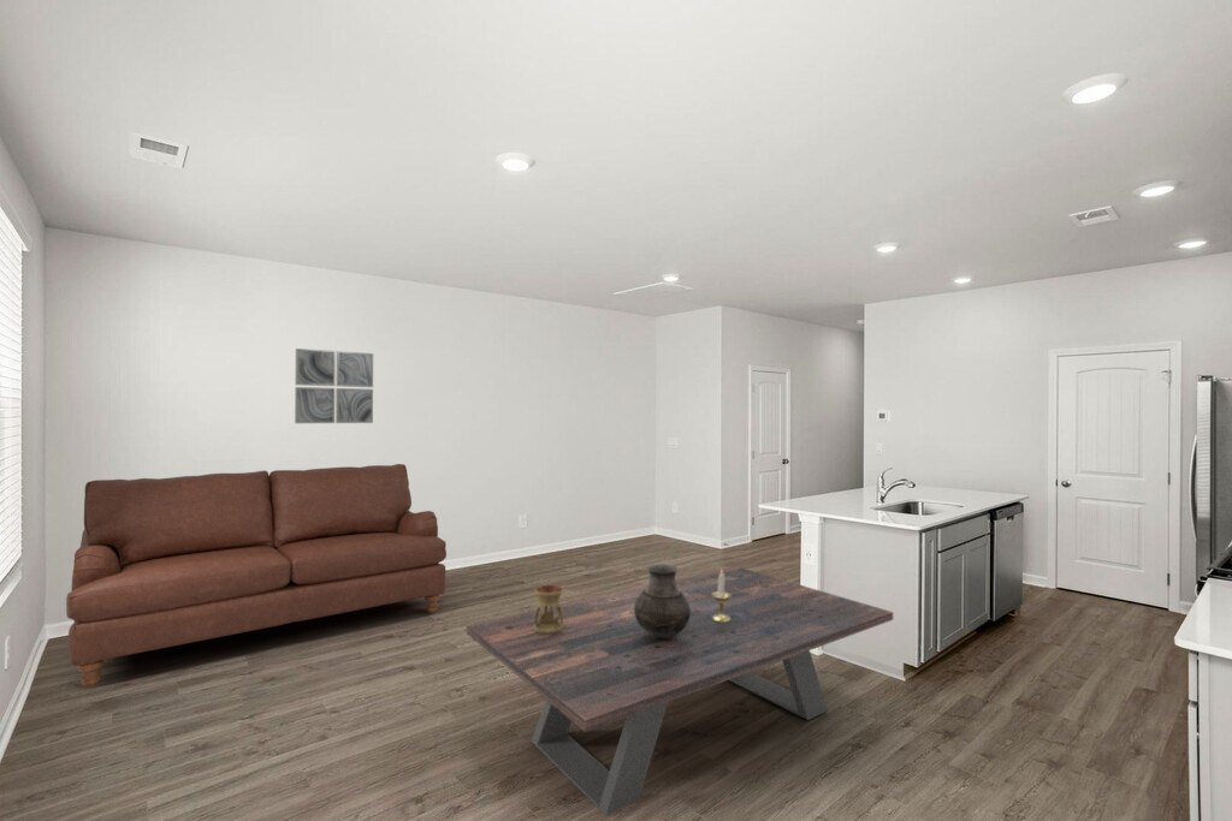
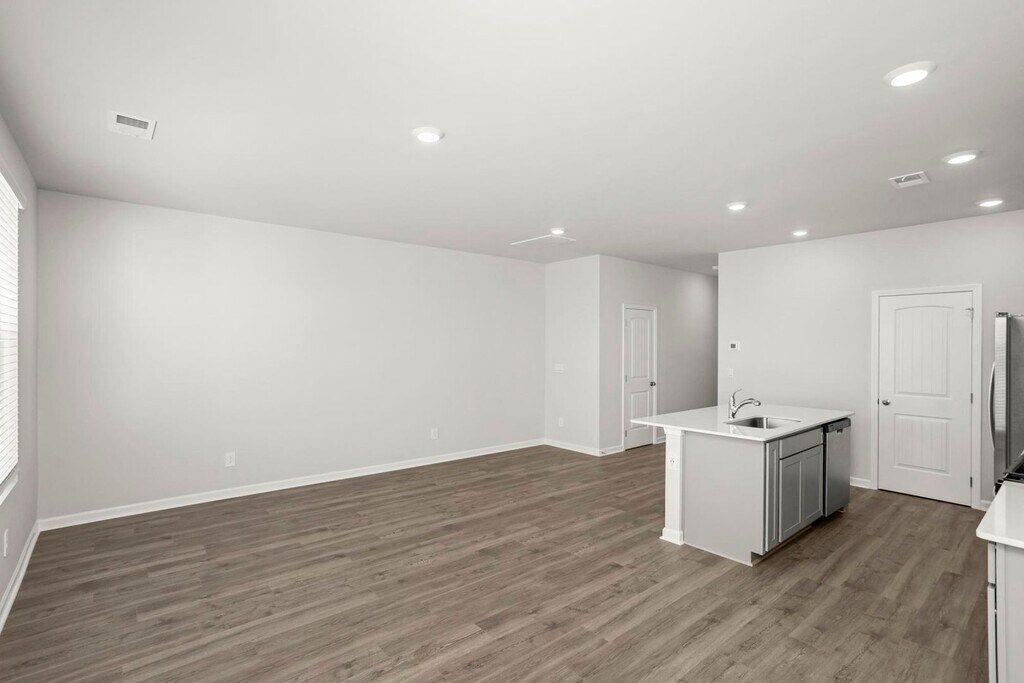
- candlestick (721, 593)
- sofa (274, 547)
- oil burner (547, 606)
- vase (662, 601)
- wall art (336, 388)
- dining table (686, 672)
